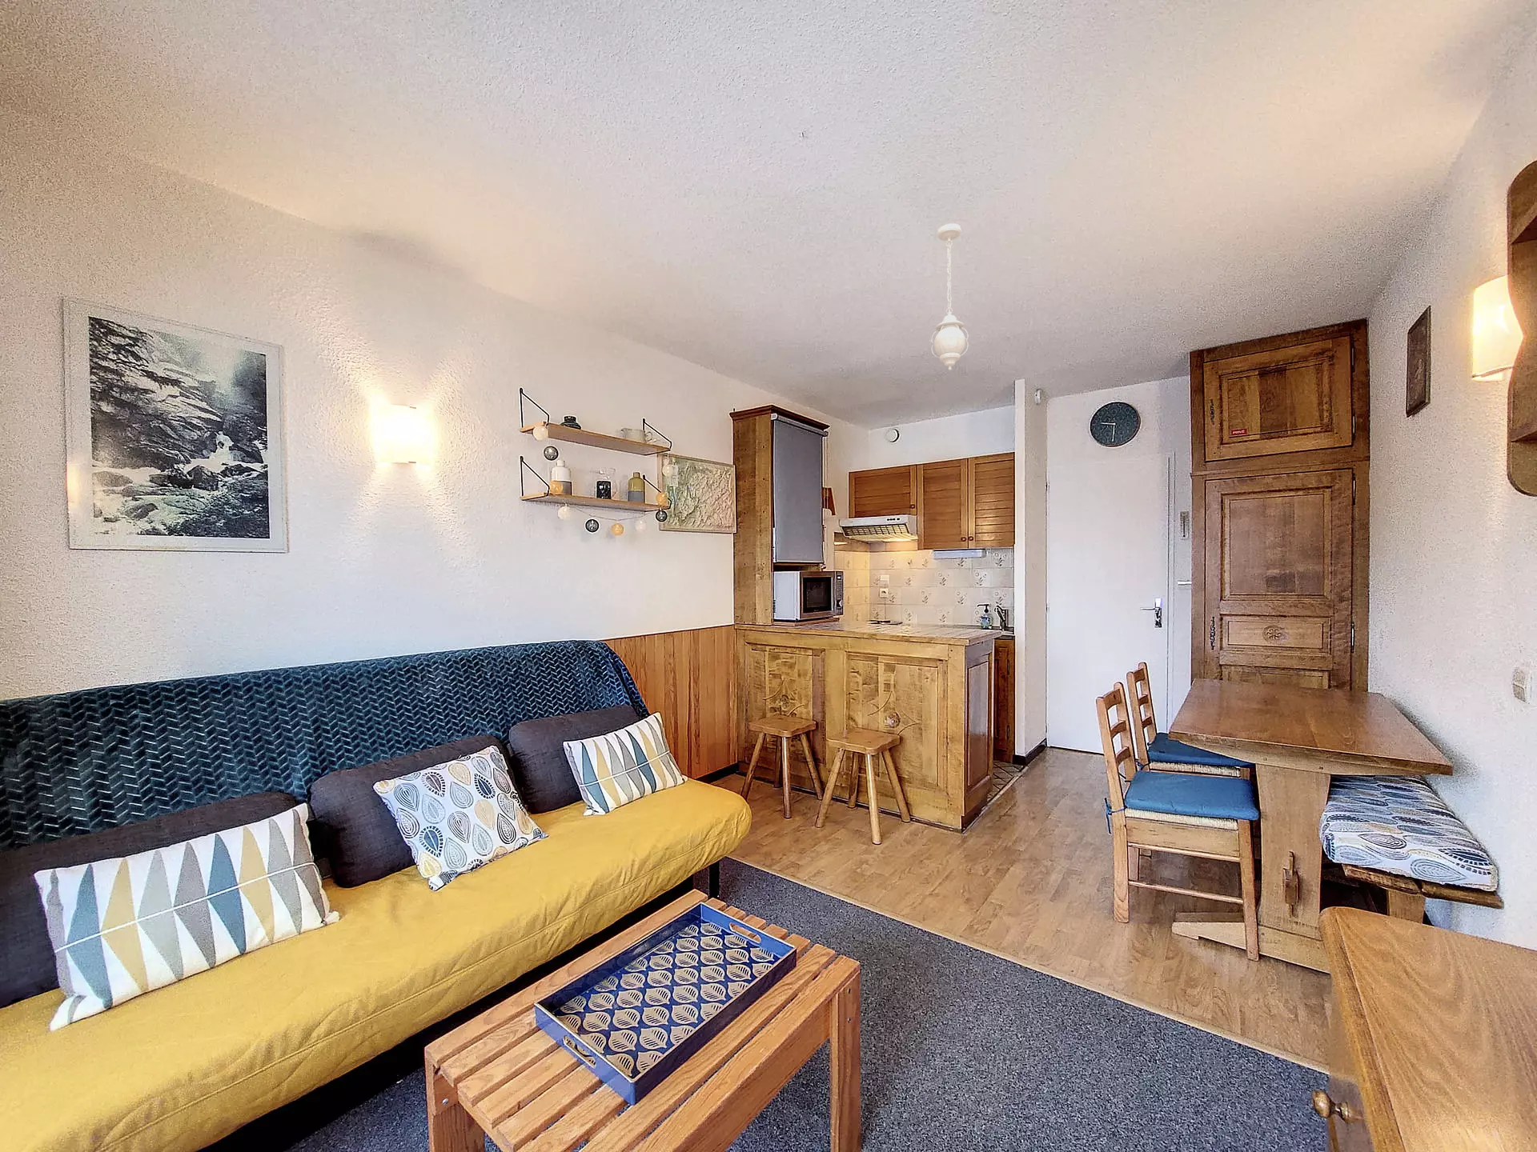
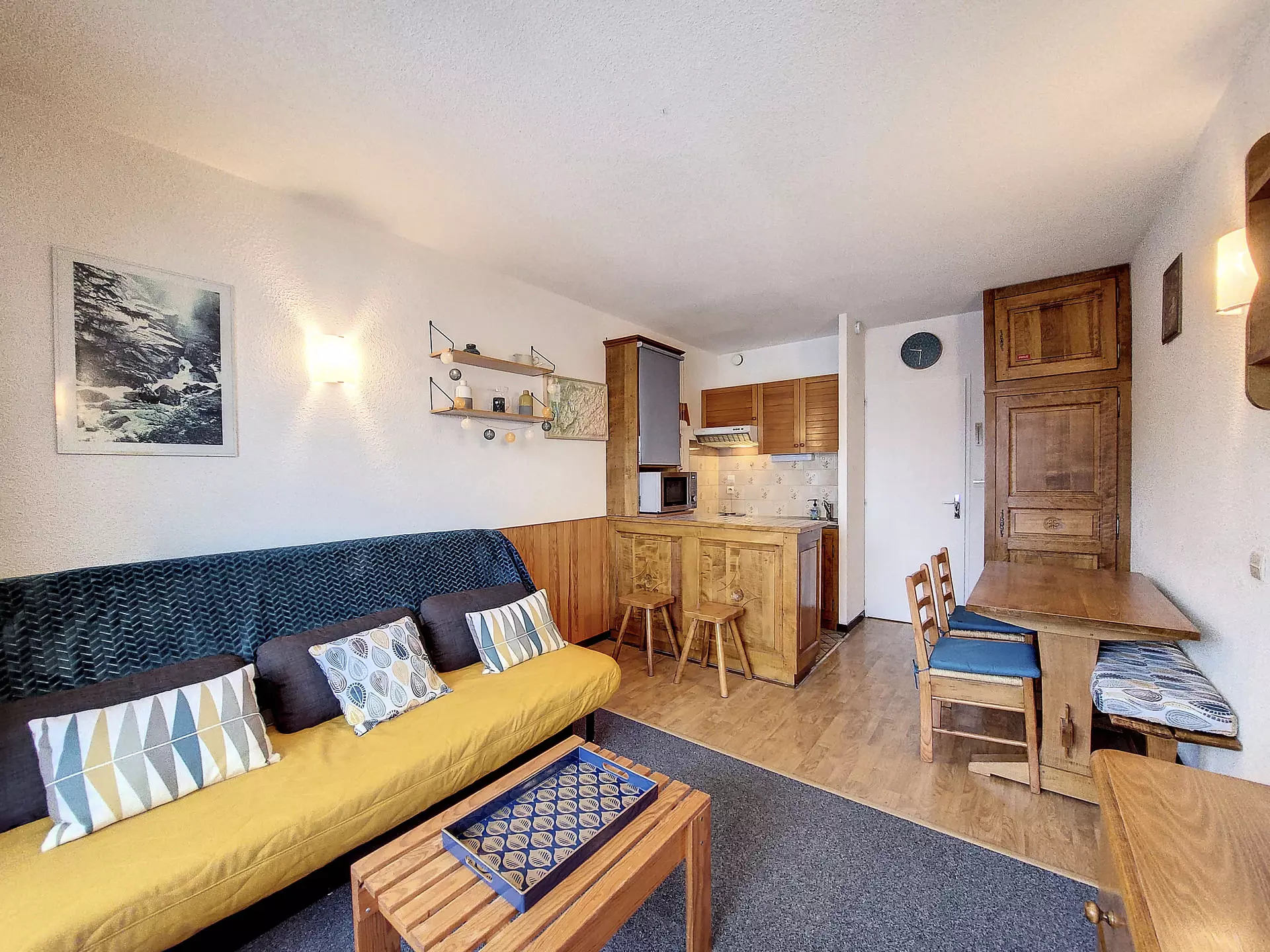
- pendant light (949, 300)
